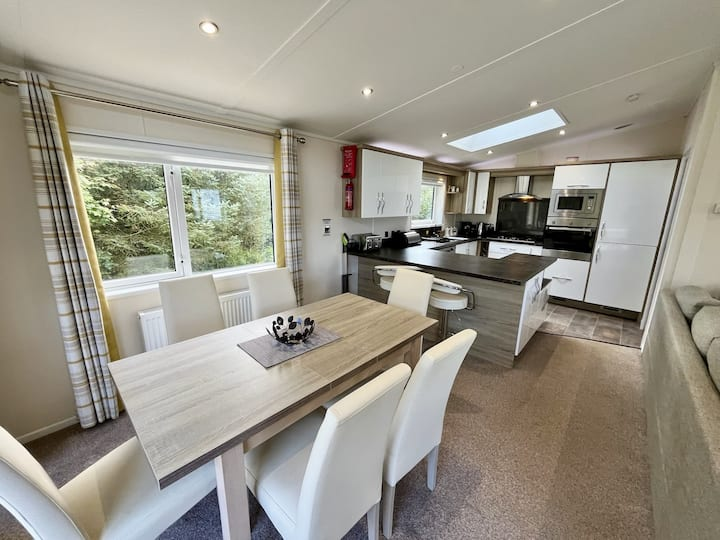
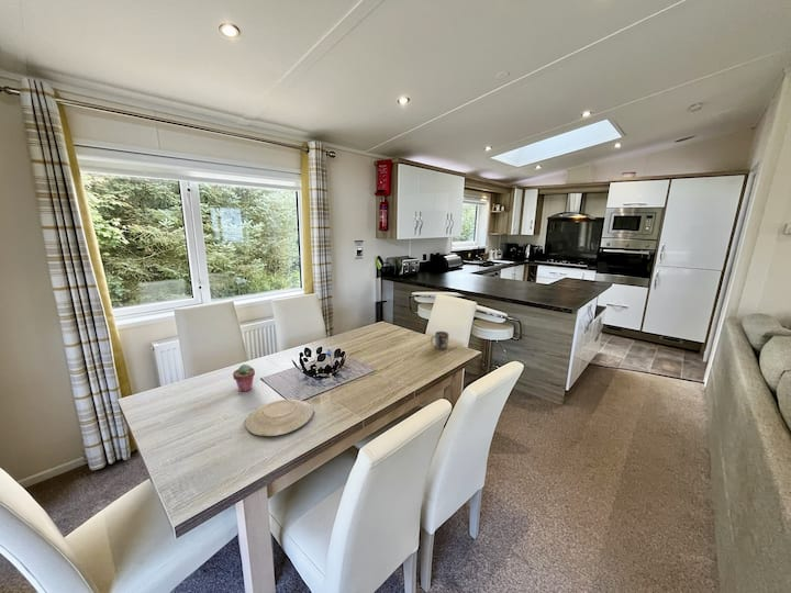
+ mug (438, 340)
+ plate (280, 412)
+ potted succulent (244, 376)
